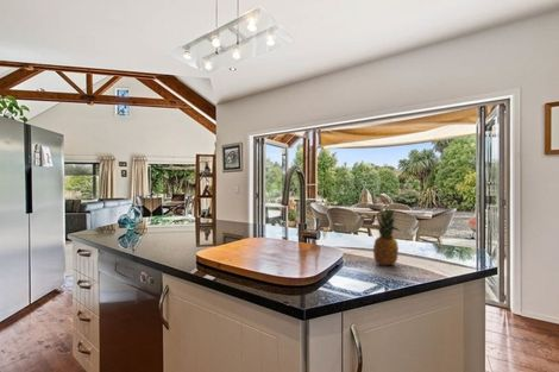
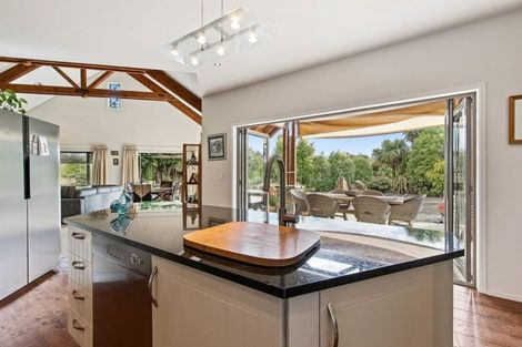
- fruit (385, 234)
